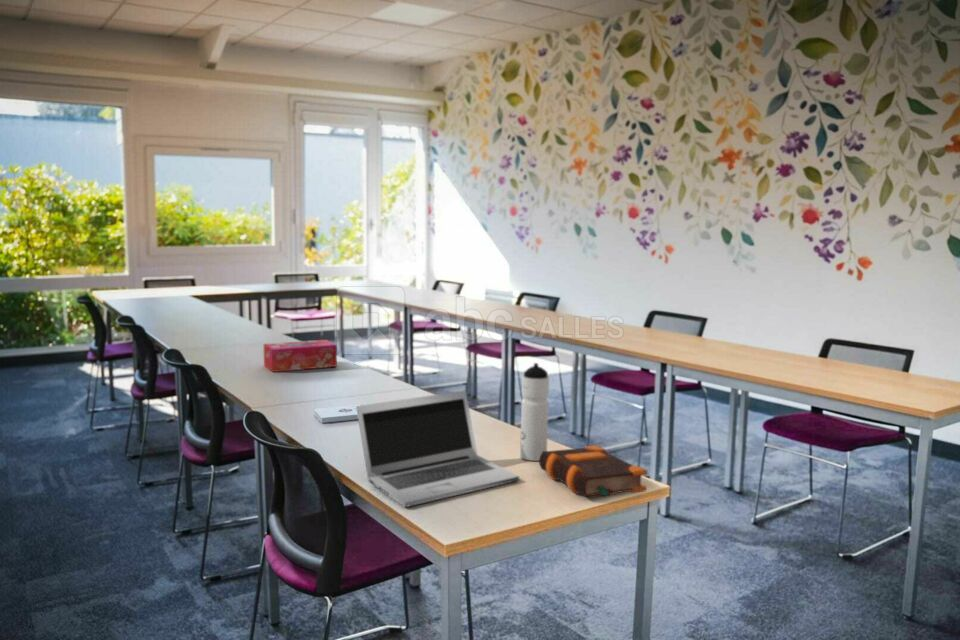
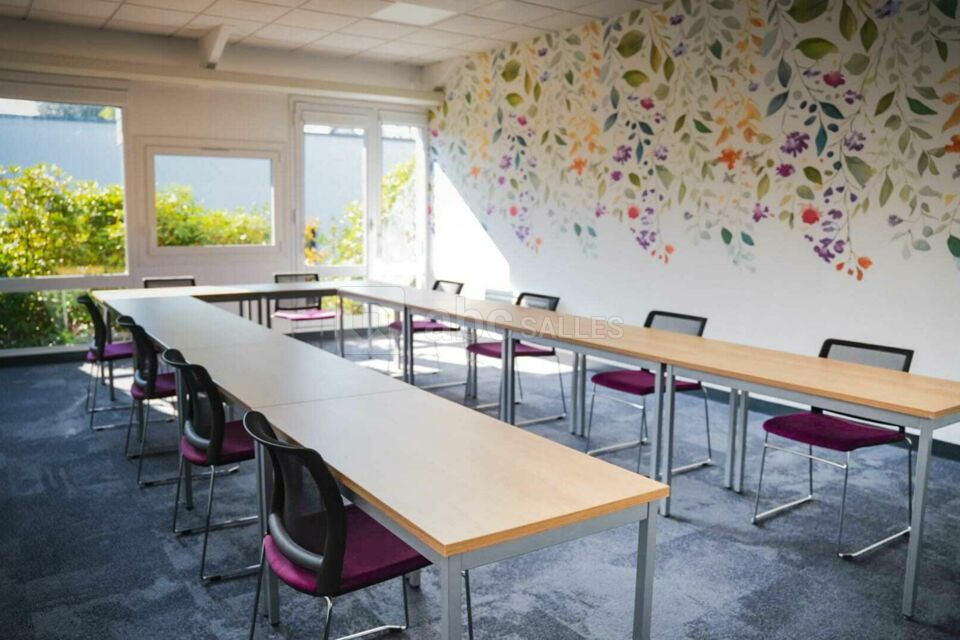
- water bottle (534, 410)
- bible (592, 470)
- laptop (437, 443)
- tissue box (300, 355)
- notepad (347, 412)
